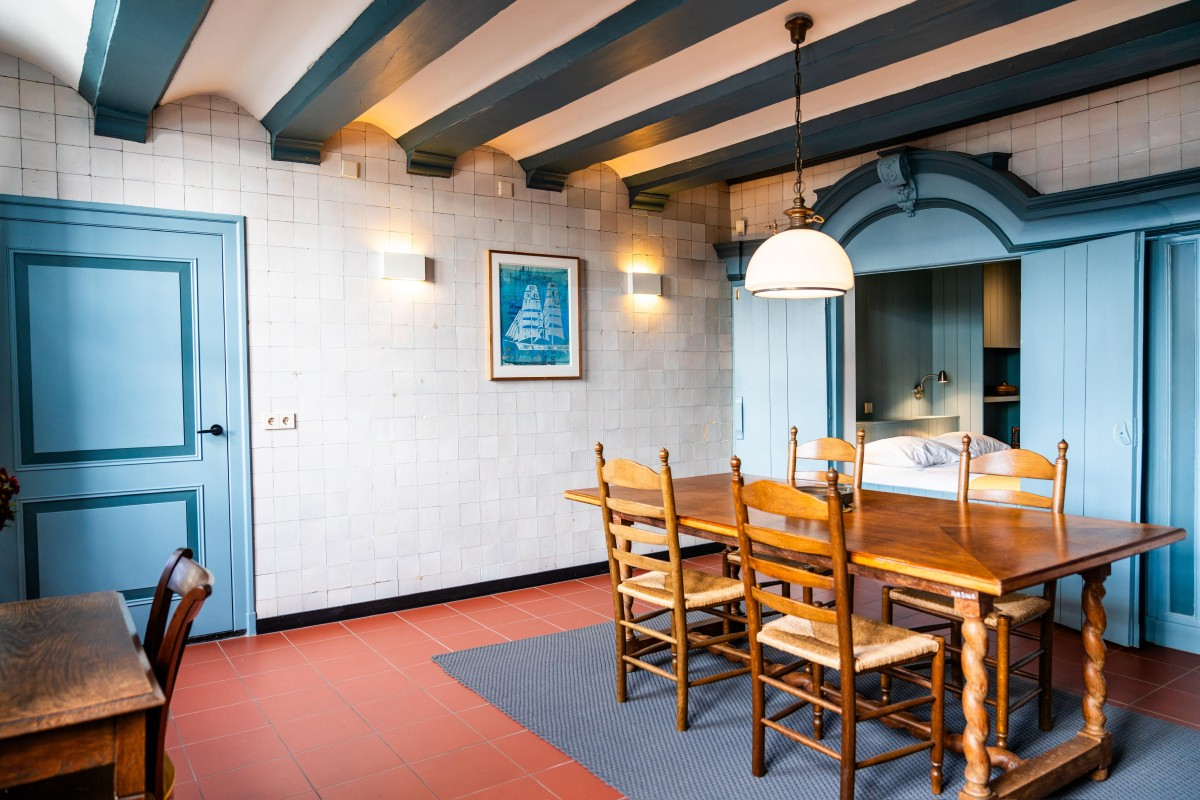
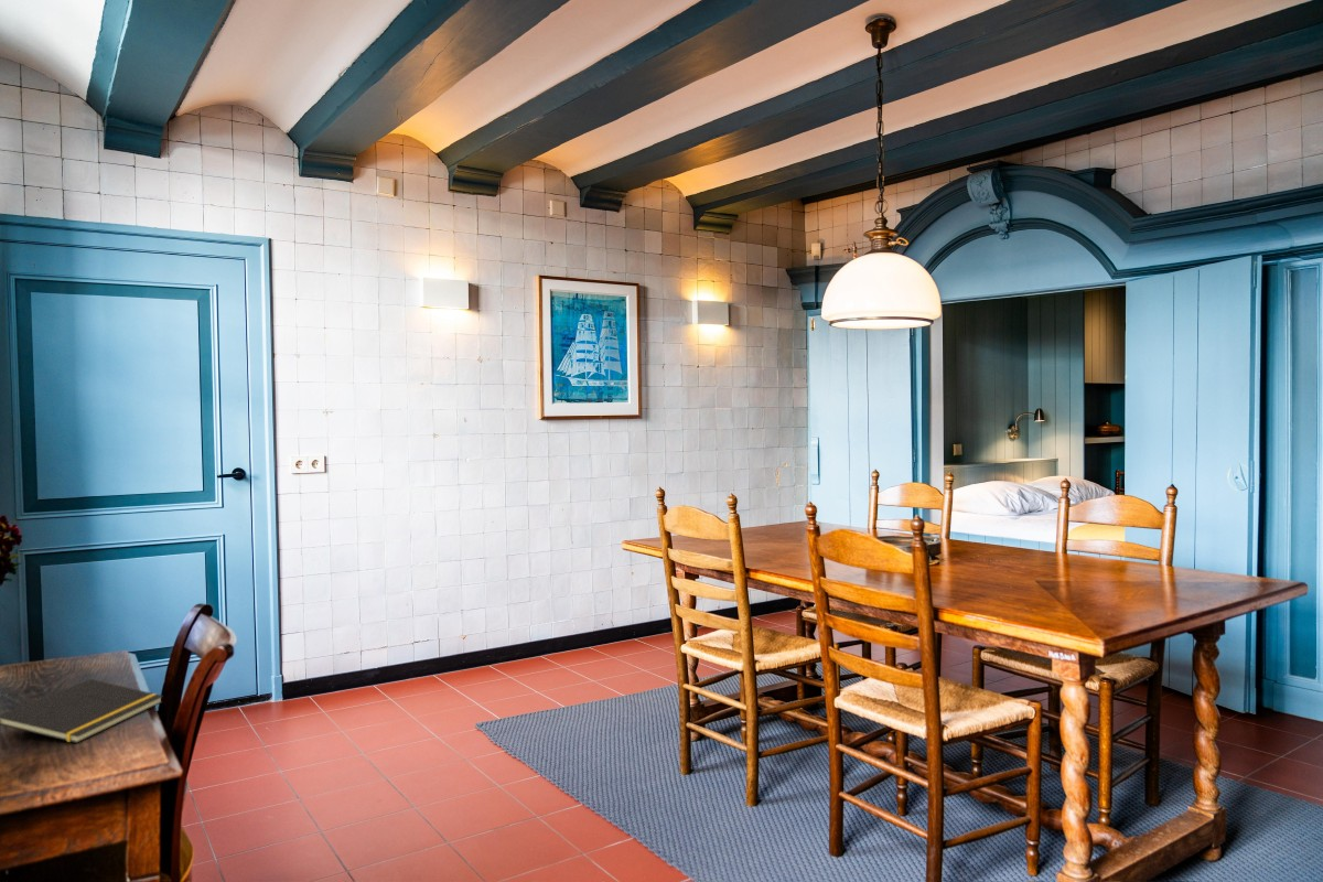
+ notepad (84, 708)
